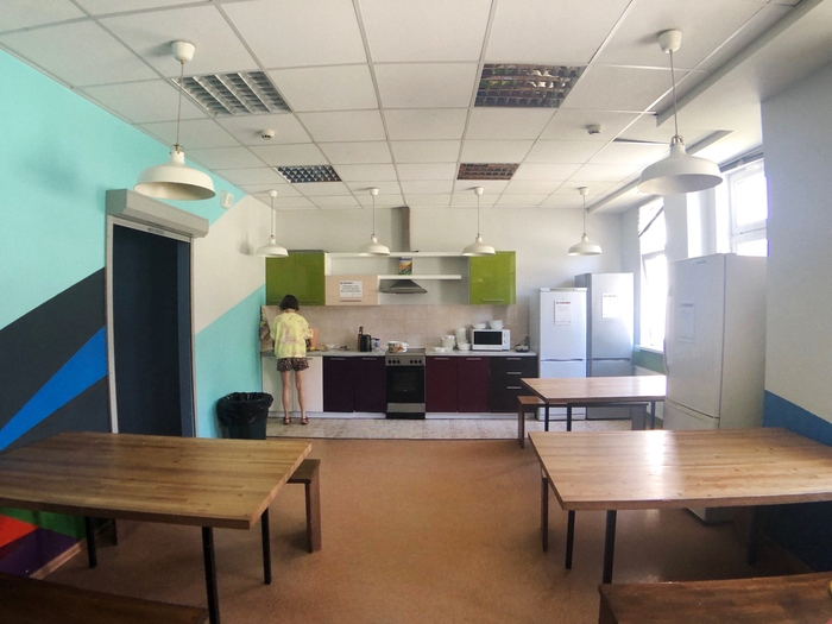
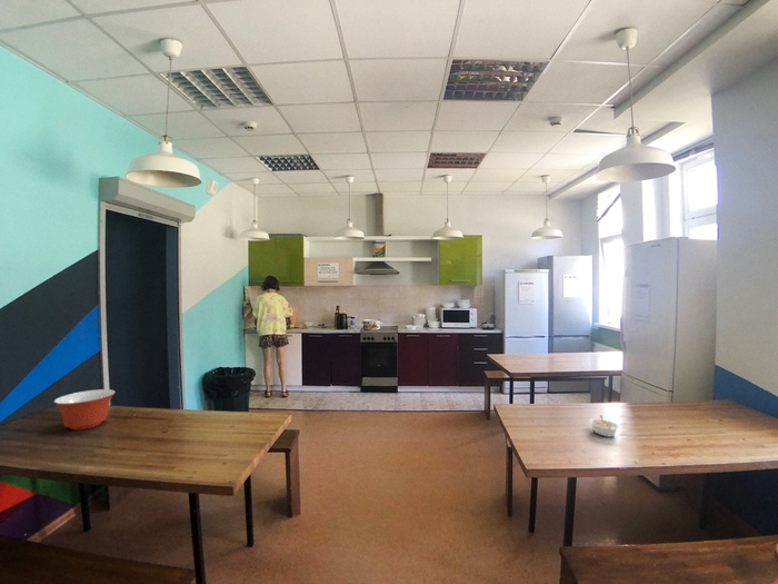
+ legume (602, 426)
+ mixing bowl (86, 410)
